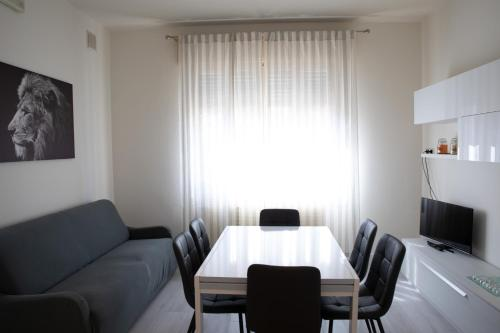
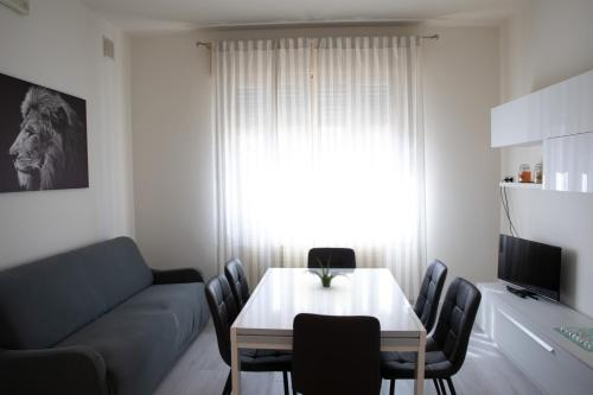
+ plant (326, 269)
